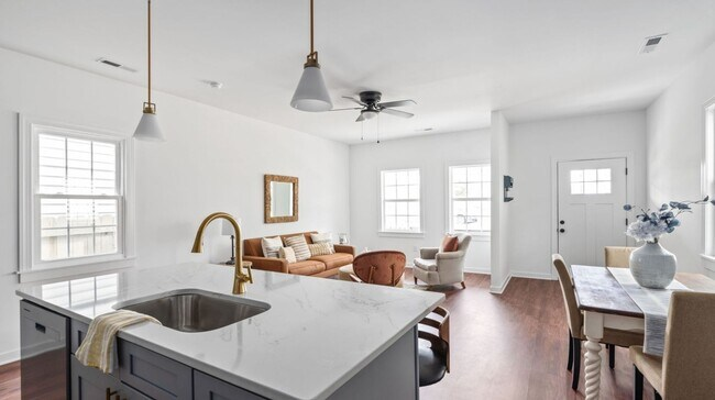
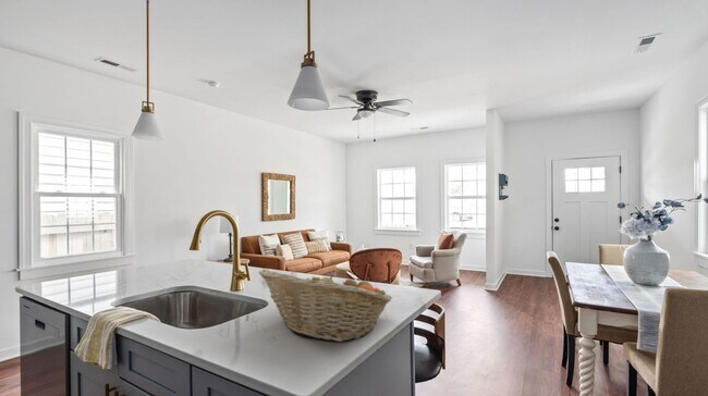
+ fruit basket (324, 296)
